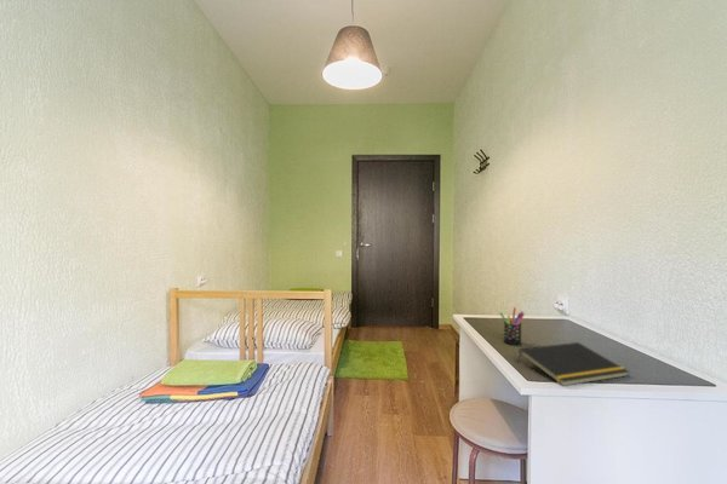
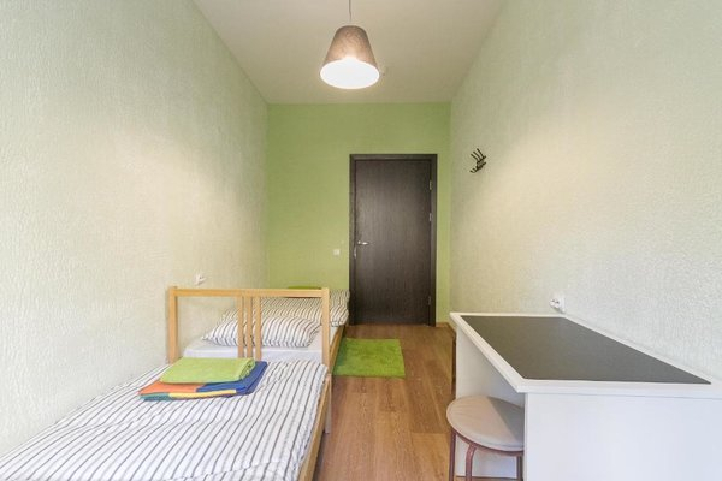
- notepad (571, 361)
- pen holder (510, 324)
